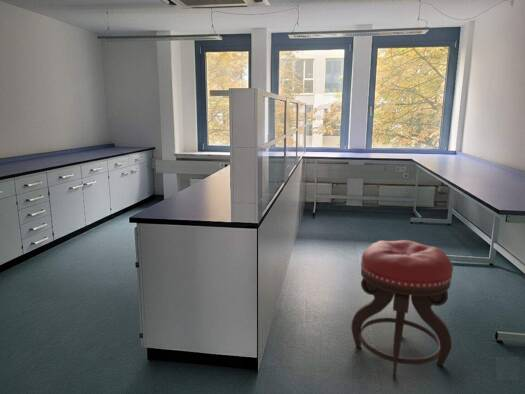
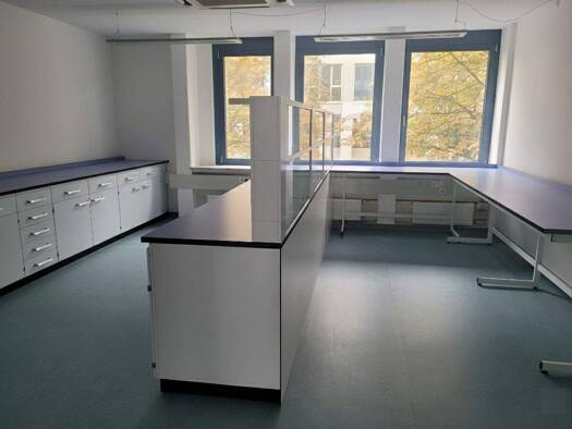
- stool (401, 303)
